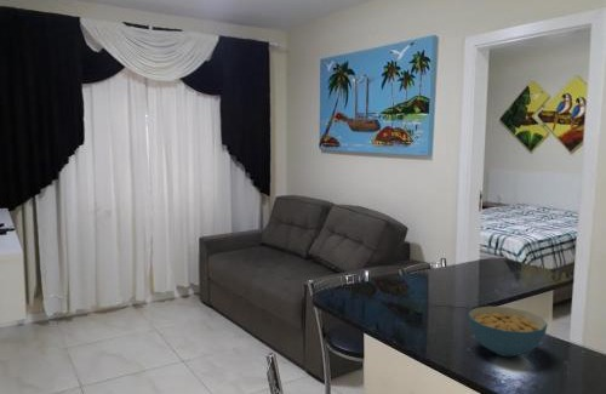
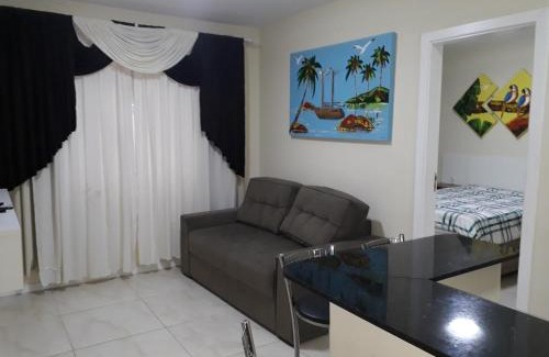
- cereal bowl (505, 335)
